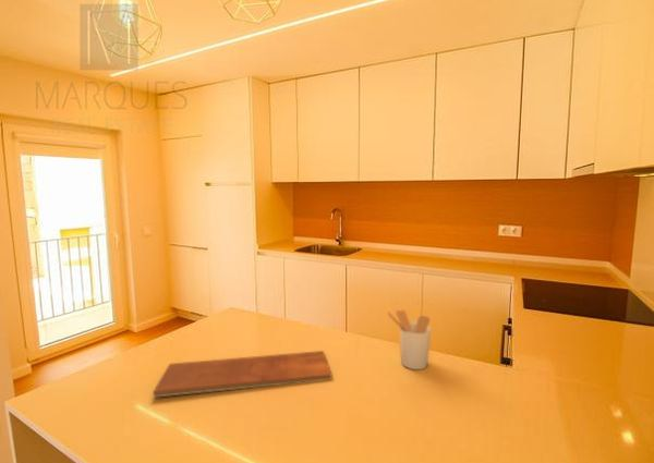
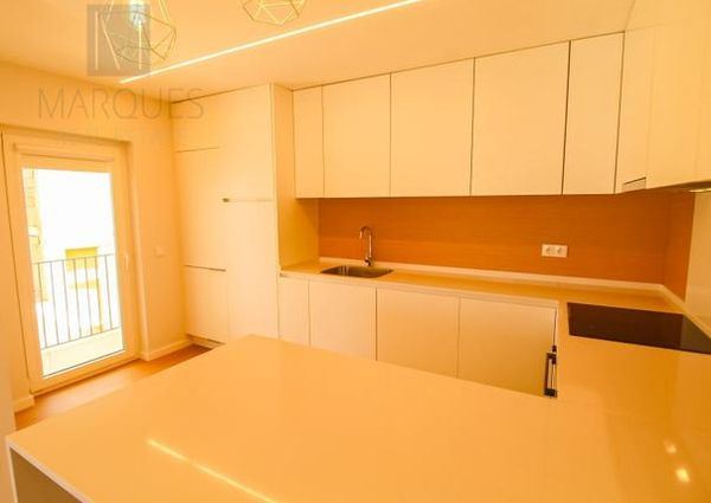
- chopping board (247, 370)
- utensil holder (408, 337)
